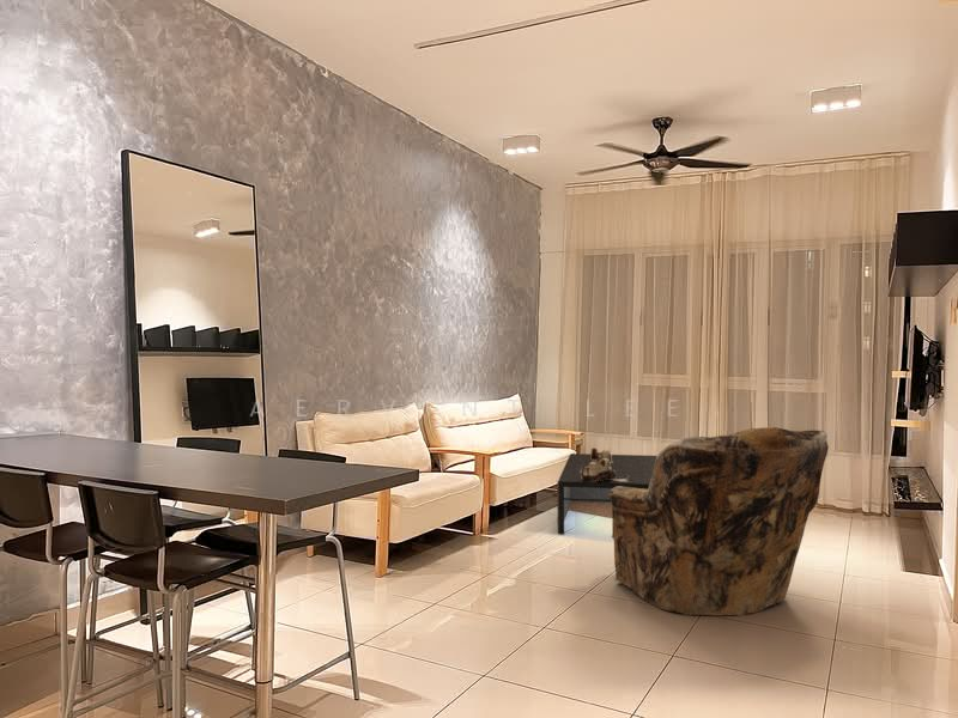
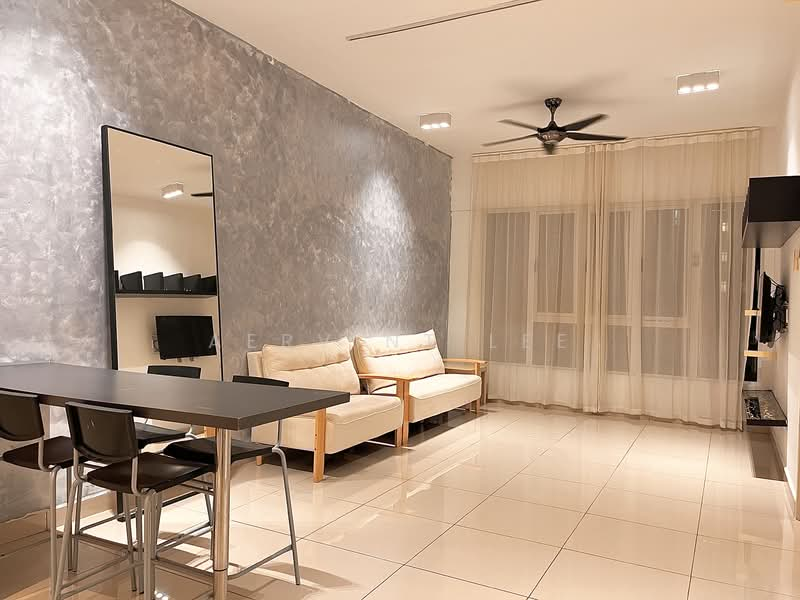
- coffee table (639, 487)
- ruined building (604, 464)
- armchair (710, 507)
